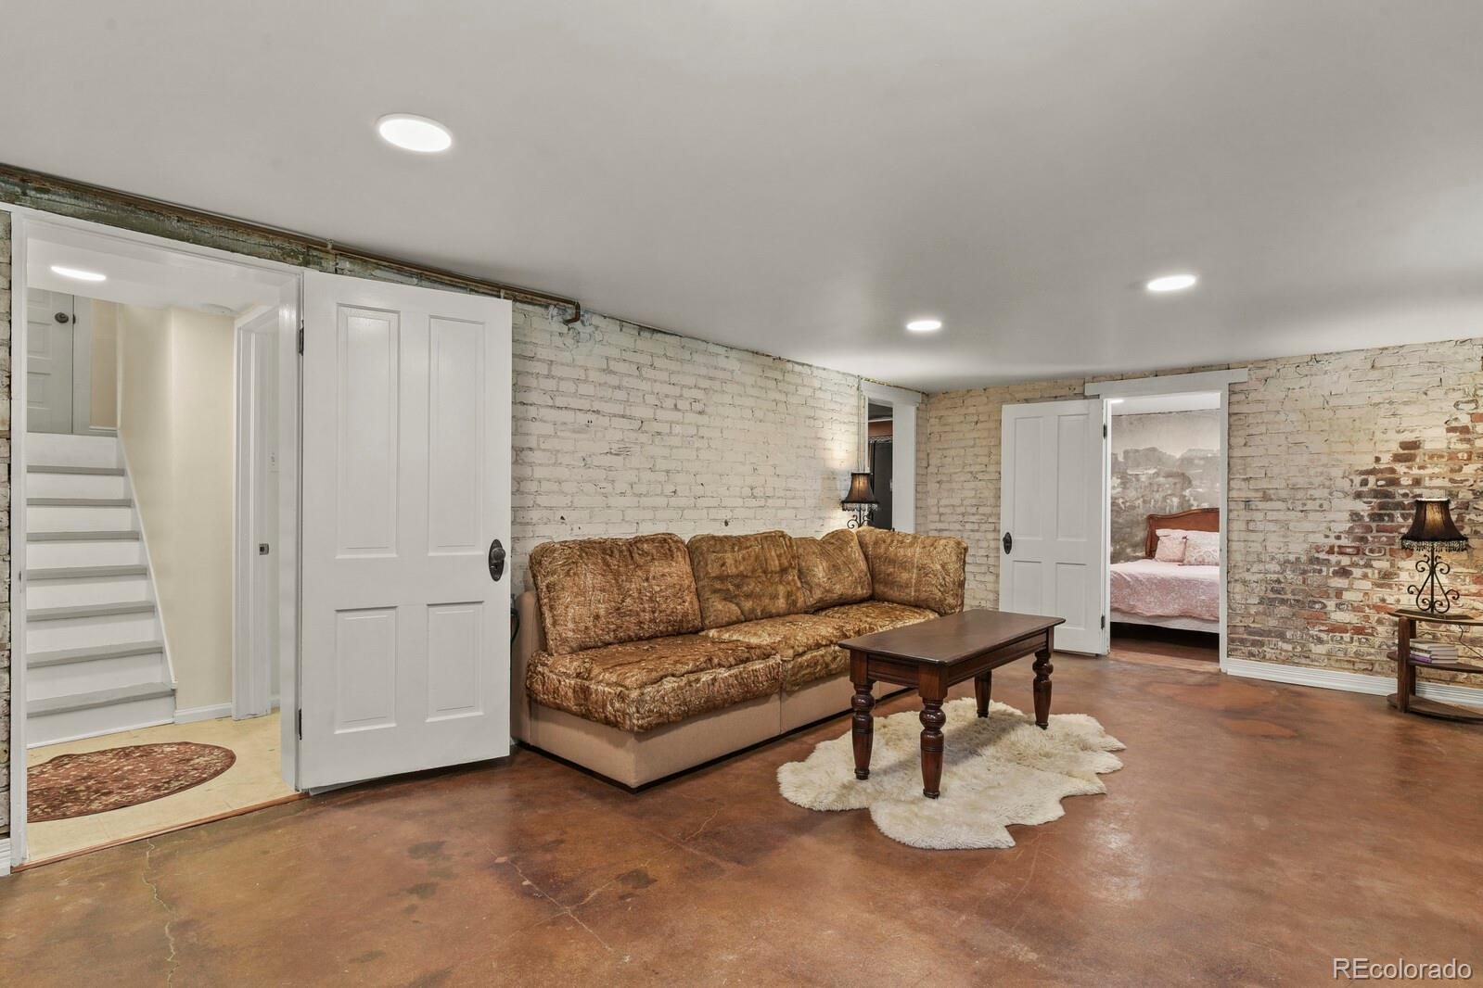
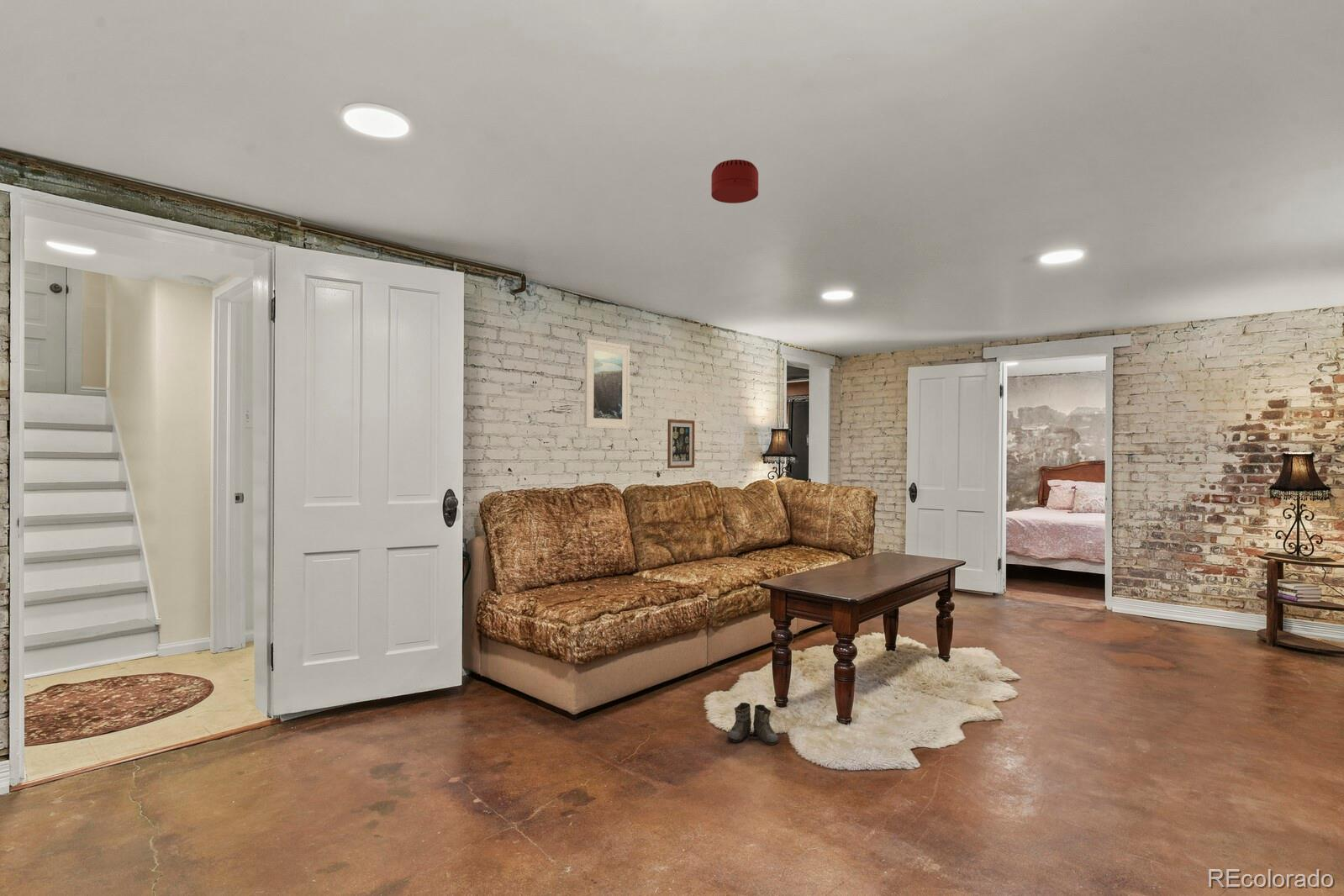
+ smoke detector (735, 181)
+ boots (751, 722)
+ wall art (681, 444)
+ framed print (608, 385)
